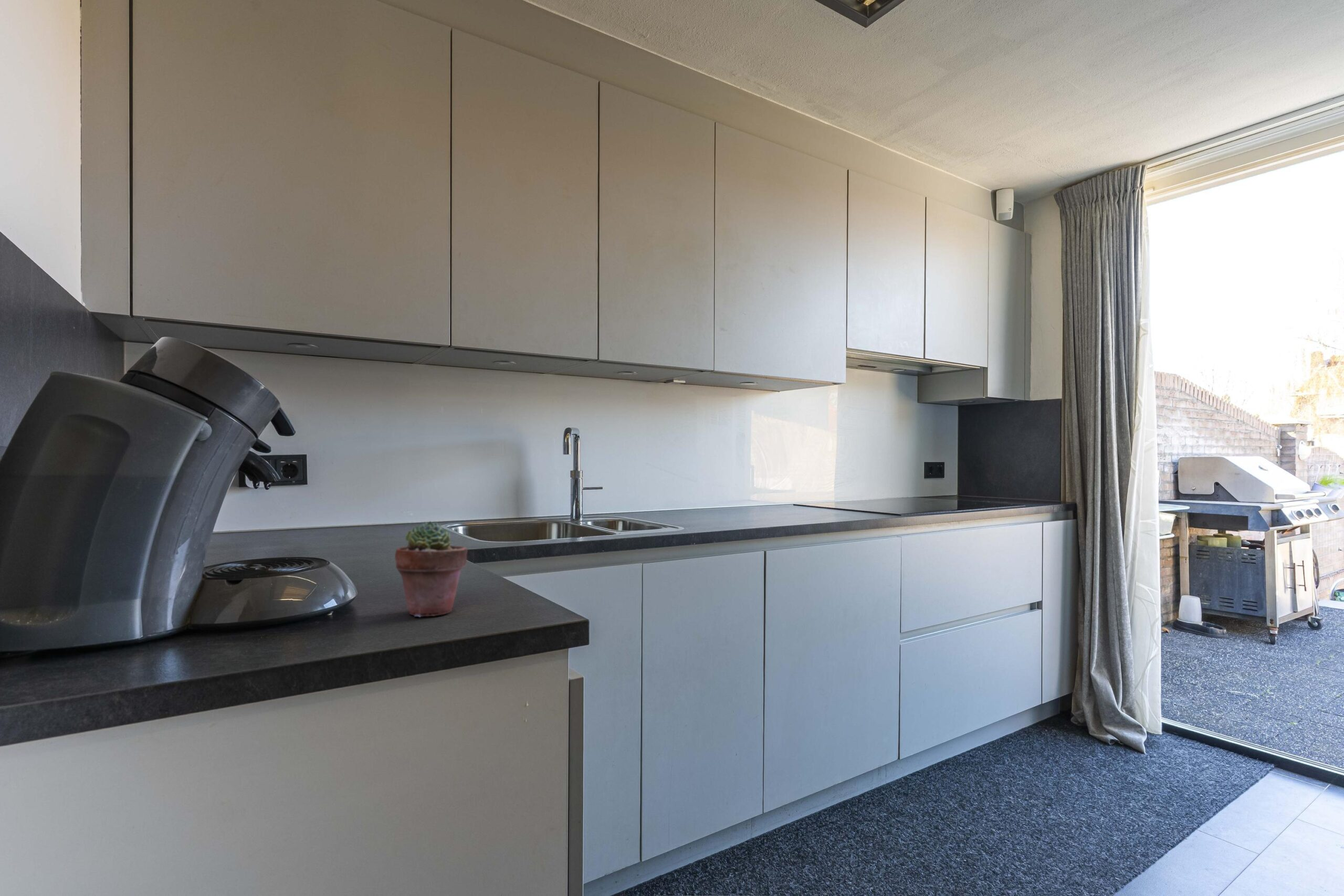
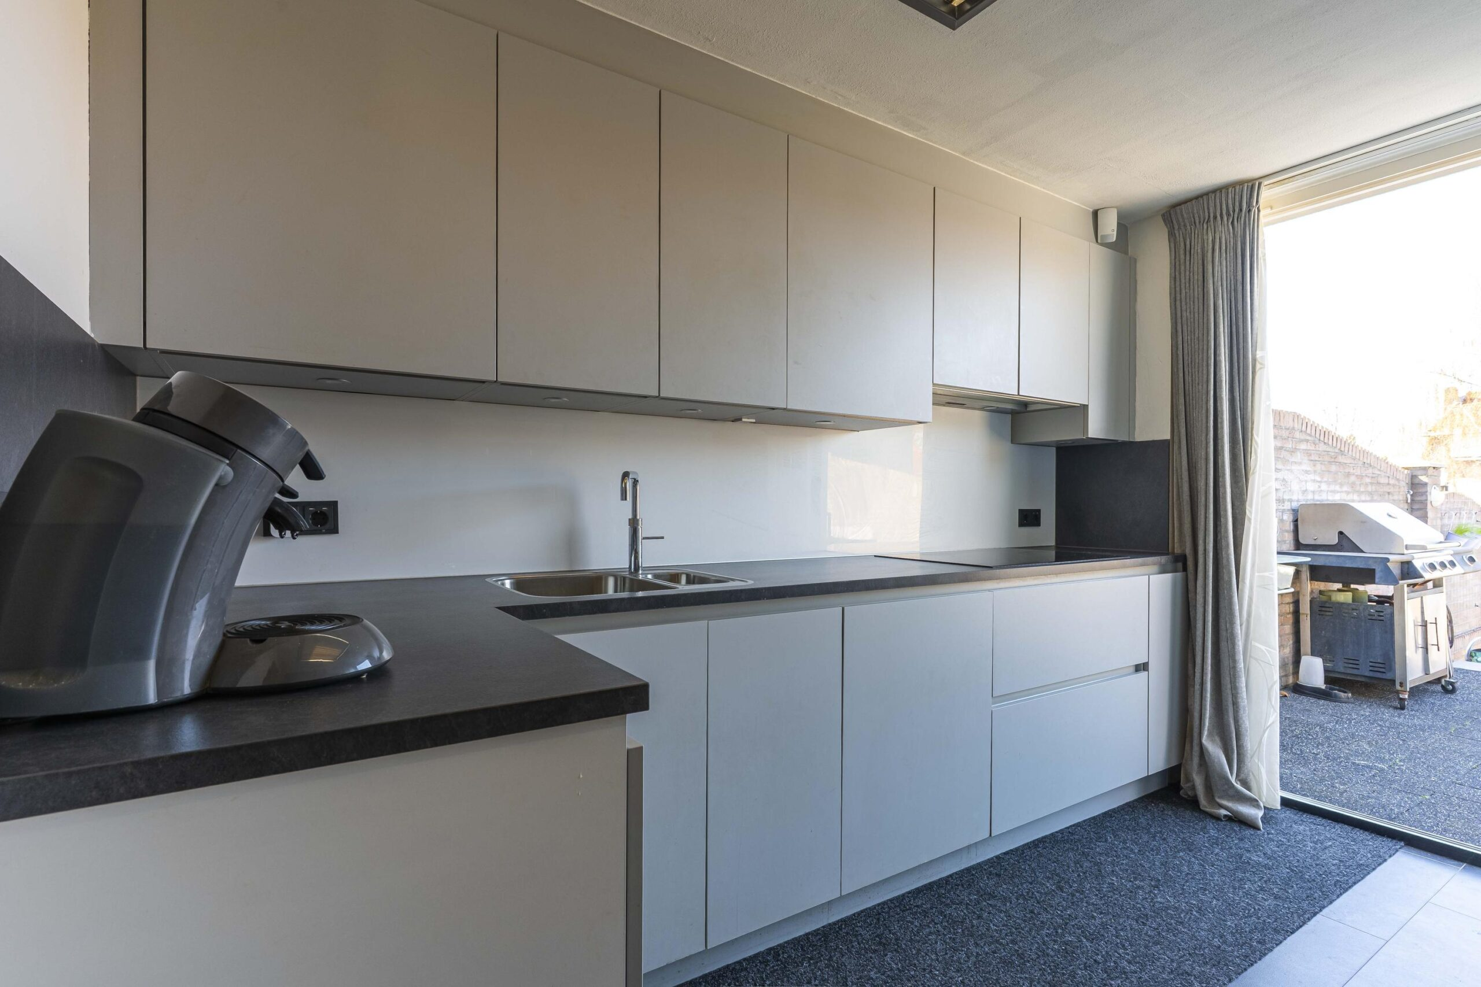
- potted succulent (431, 566)
